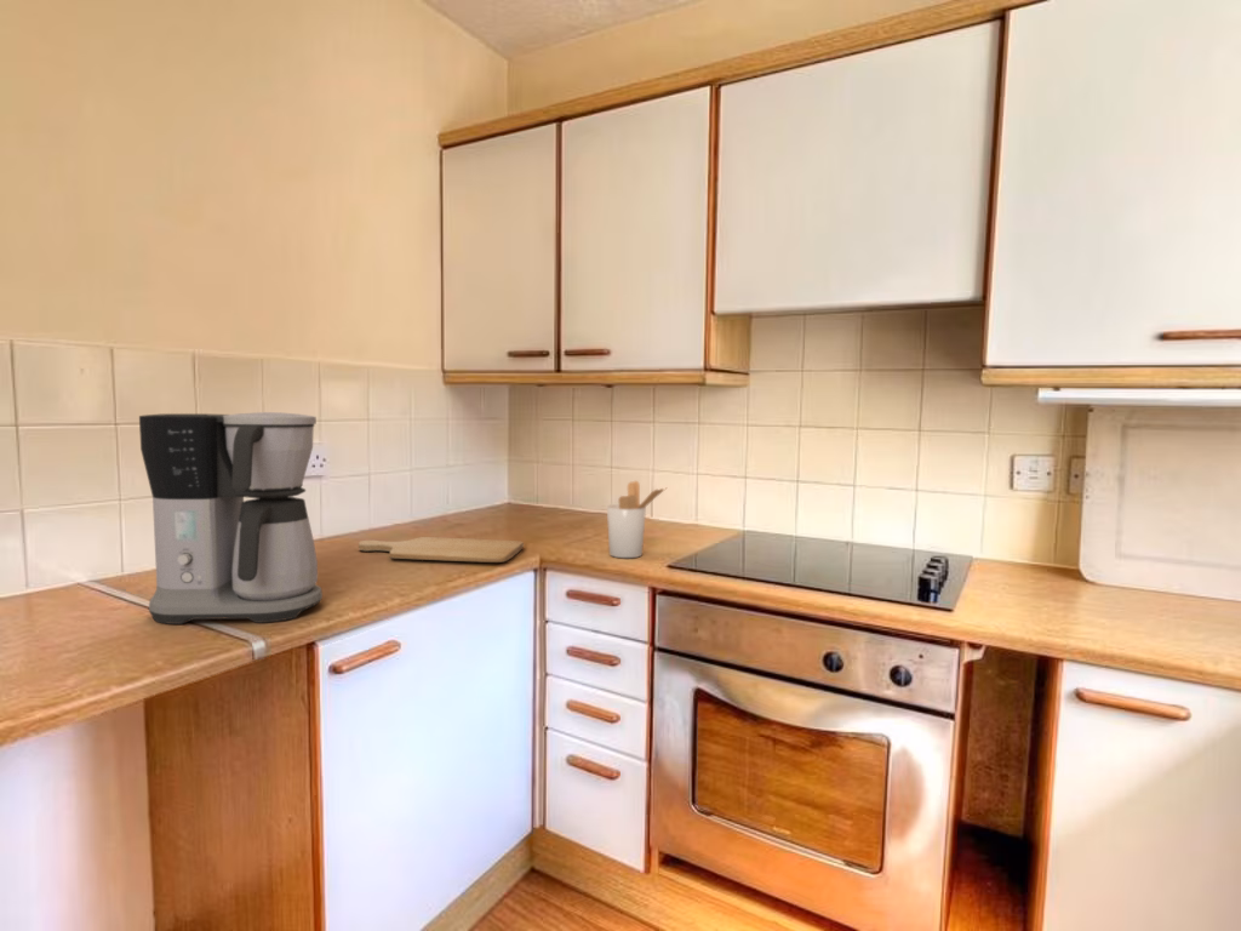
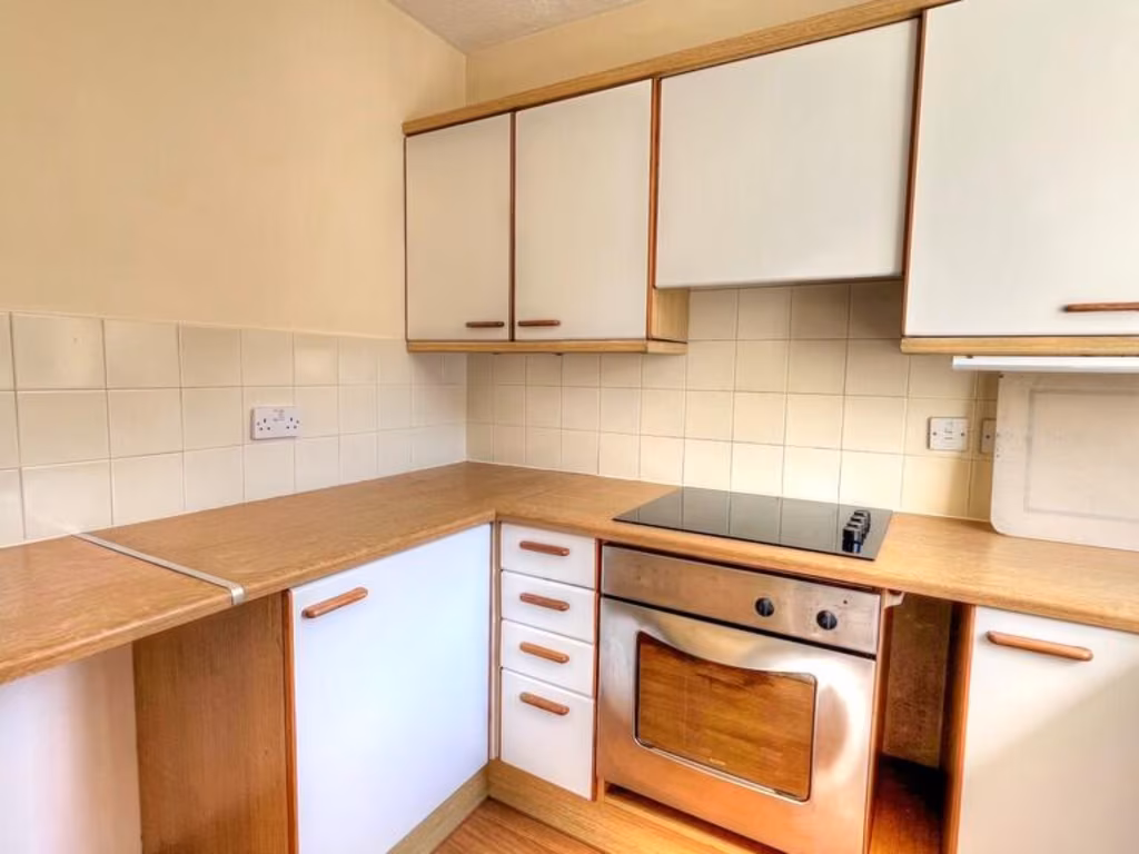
- utensil holder (636, 519)
- coffee maker (229, 514)
- chopping board (436, 548)
